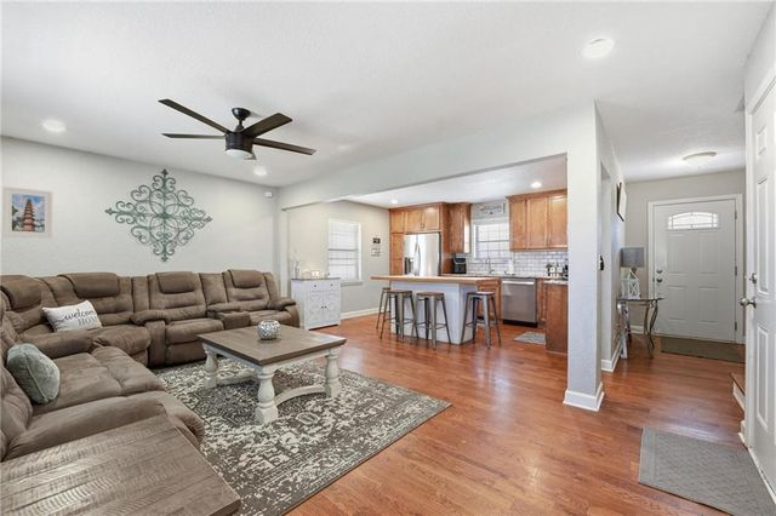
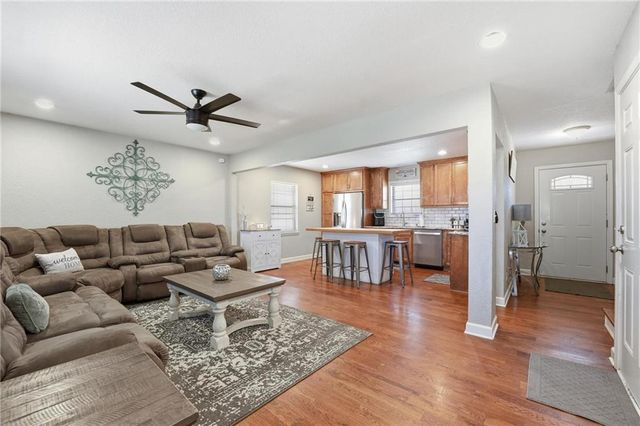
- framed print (28, 213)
